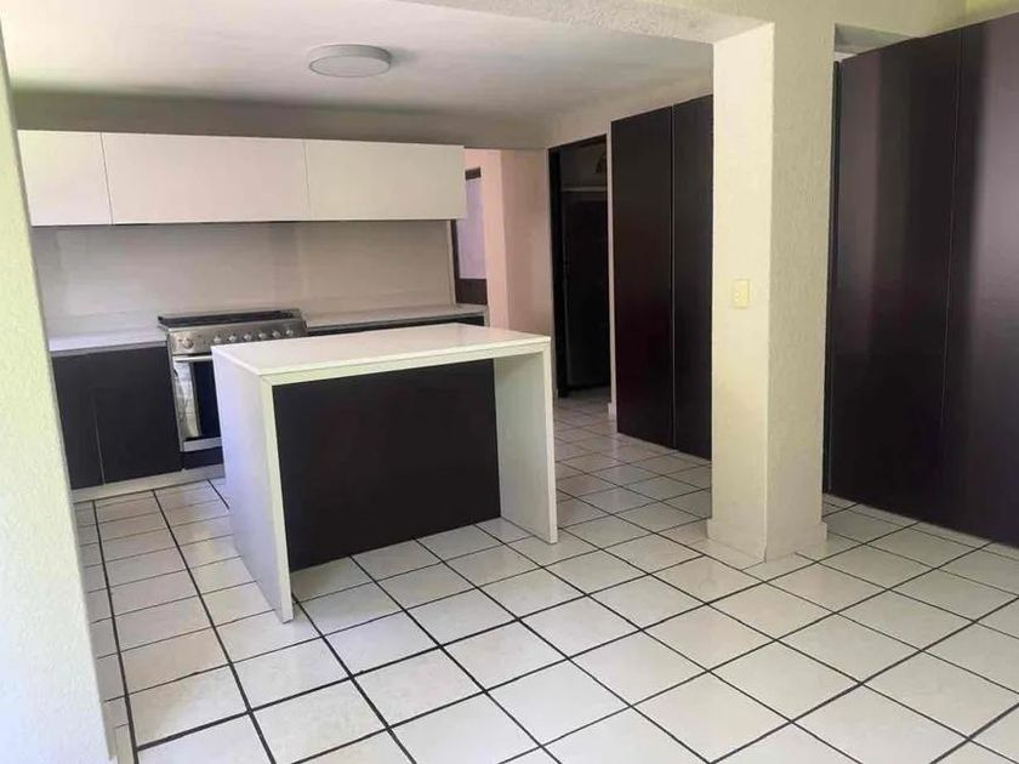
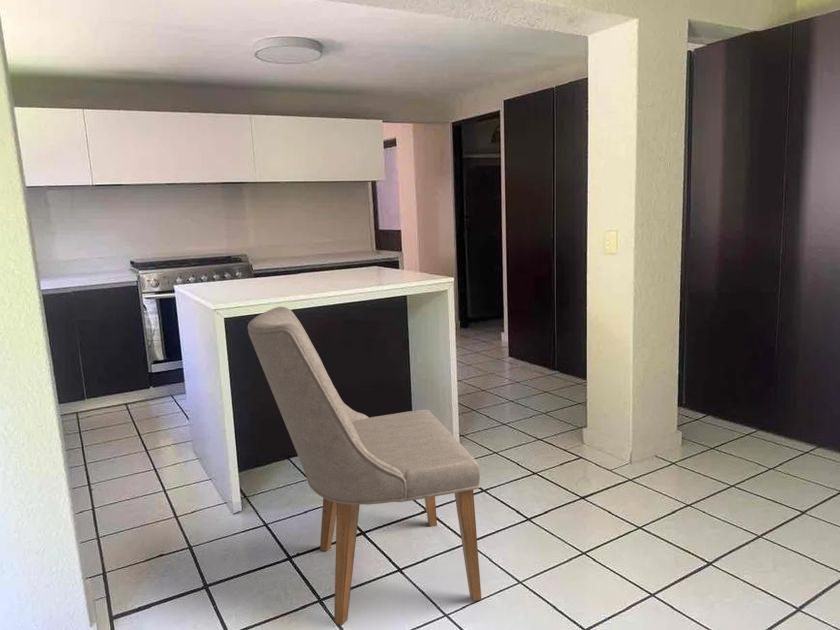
+ chair (360, 446)
